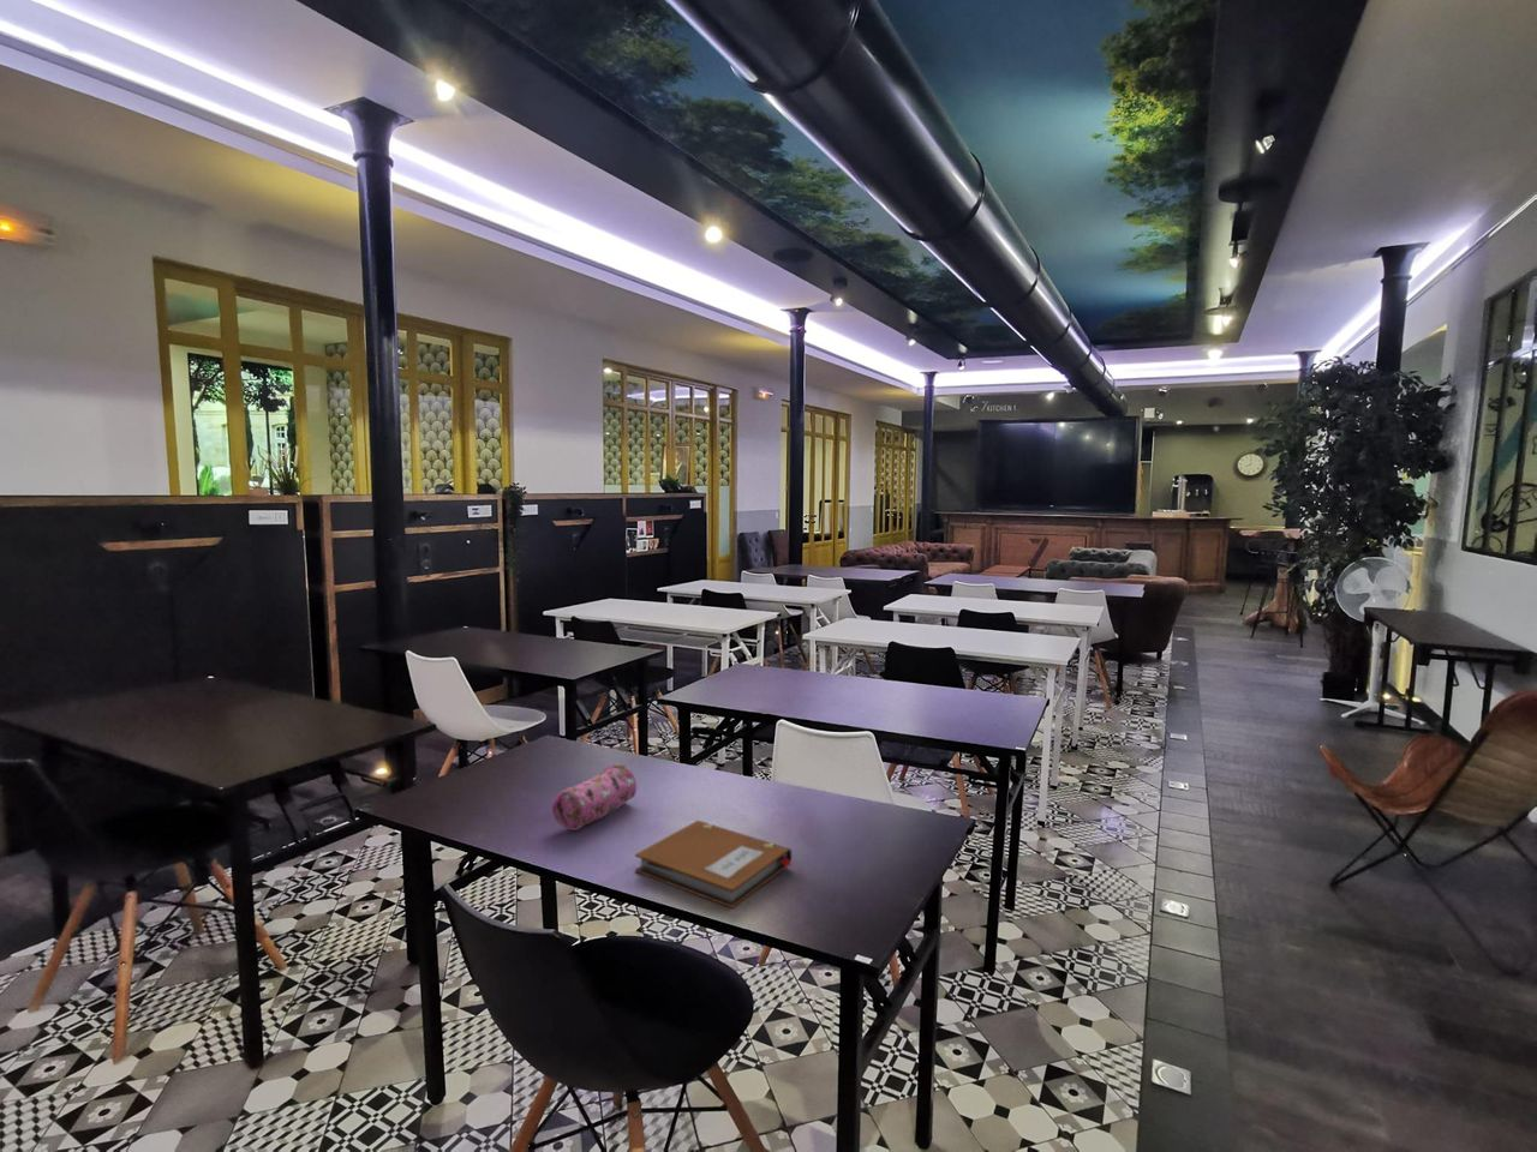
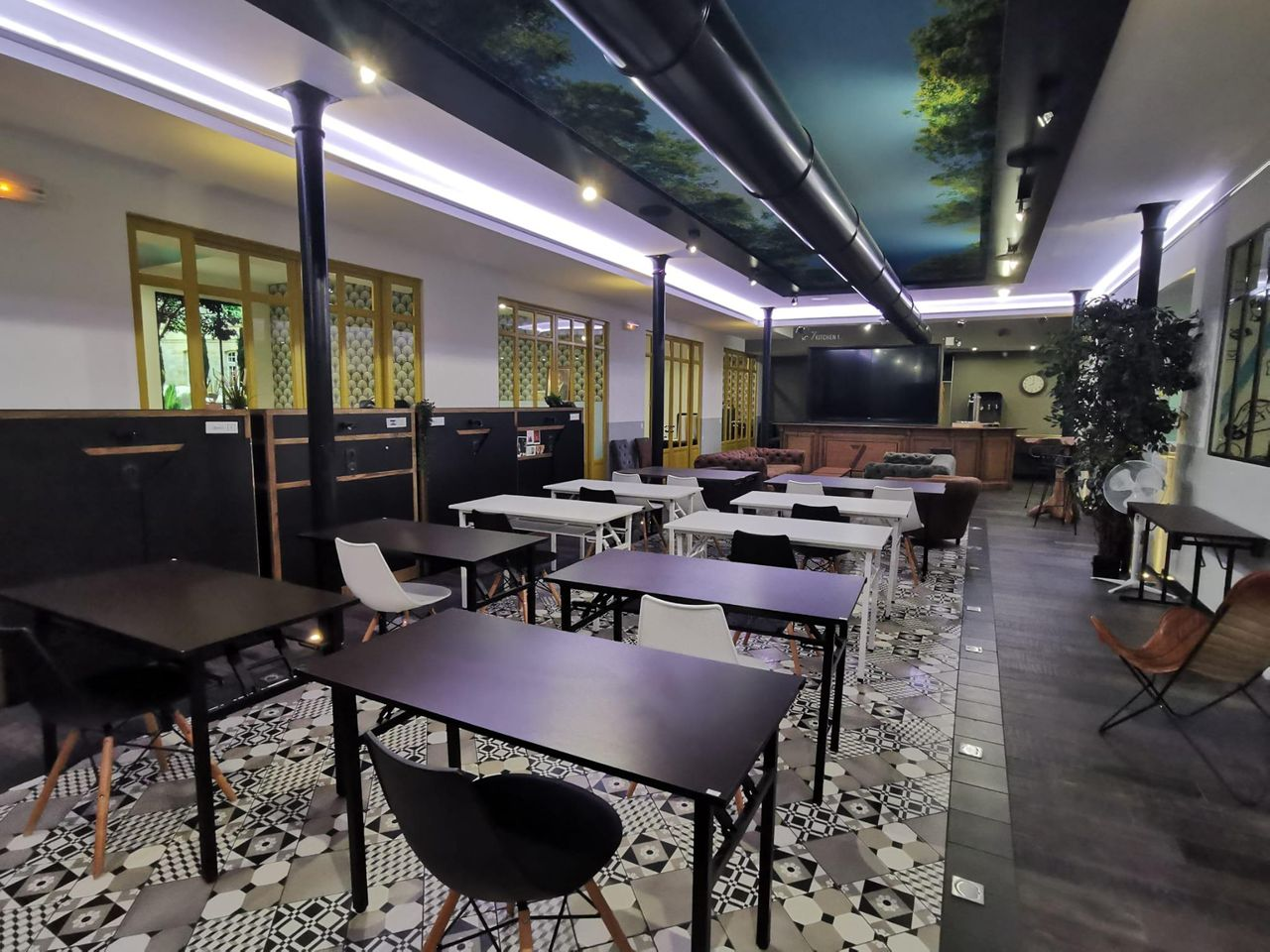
- pencil case (595, 795)
- notebook (716, 859)
